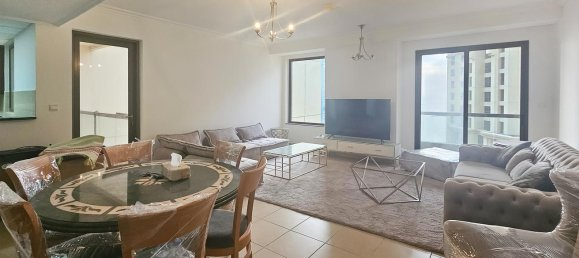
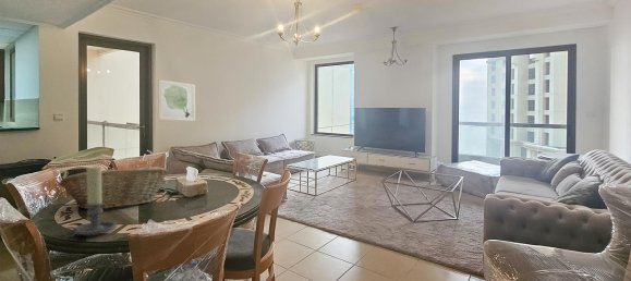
+ wall art (178, 101)
+ fruit basket (118, 184)
+ candle holder (89, 199)
